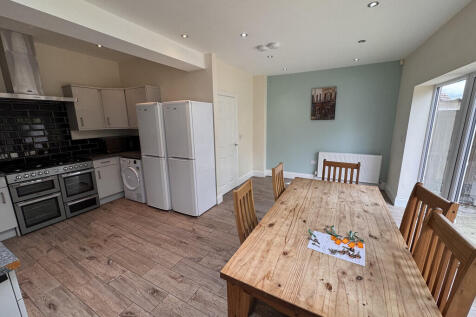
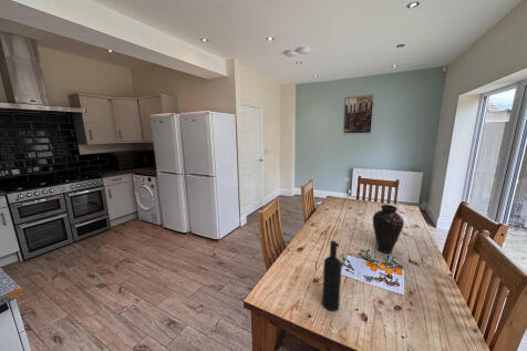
+ vase (386, 228)
+ wine bottle (331, 273)
